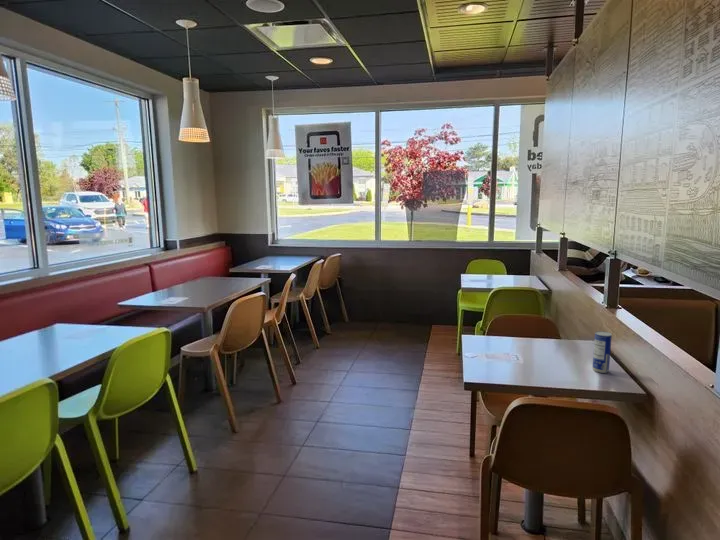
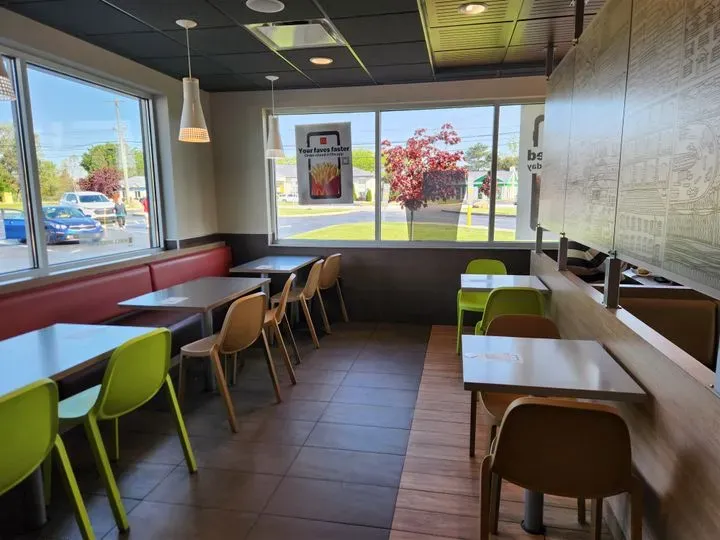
- beverage can (601, 352)
